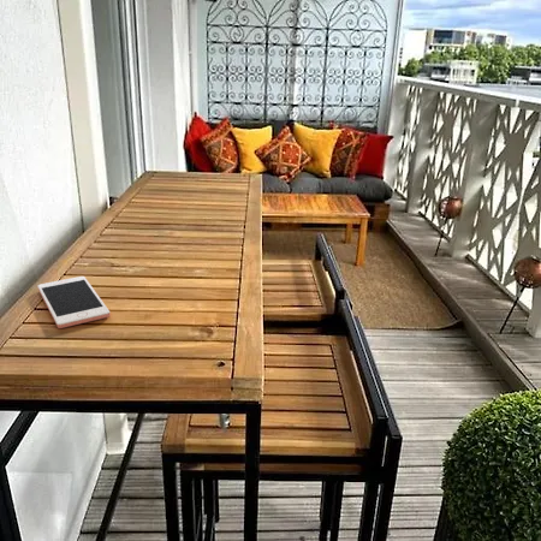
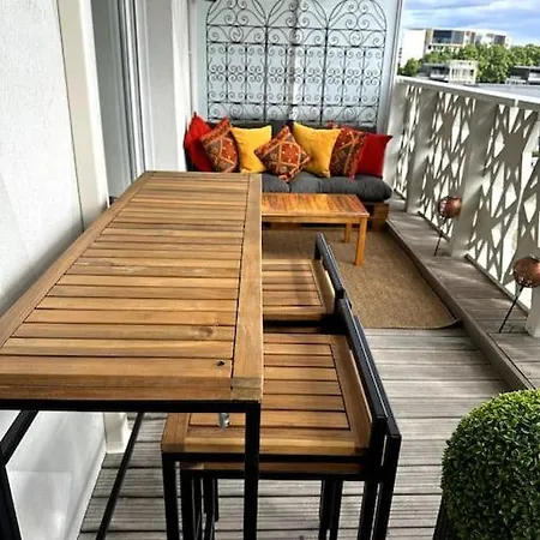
- cell phone (72, 299)
